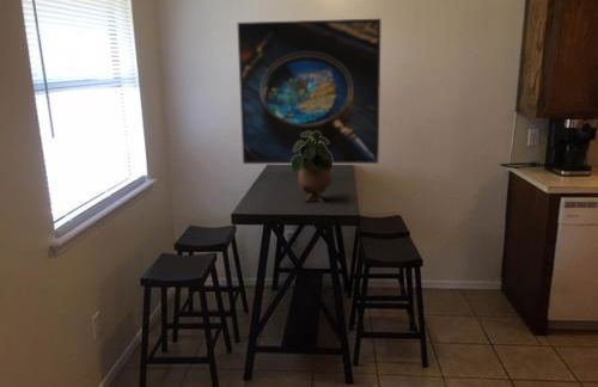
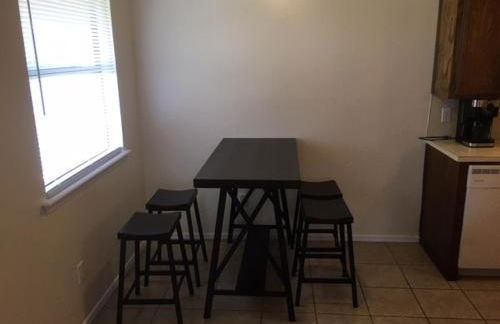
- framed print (309, 93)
- potted plant (312, 166)
